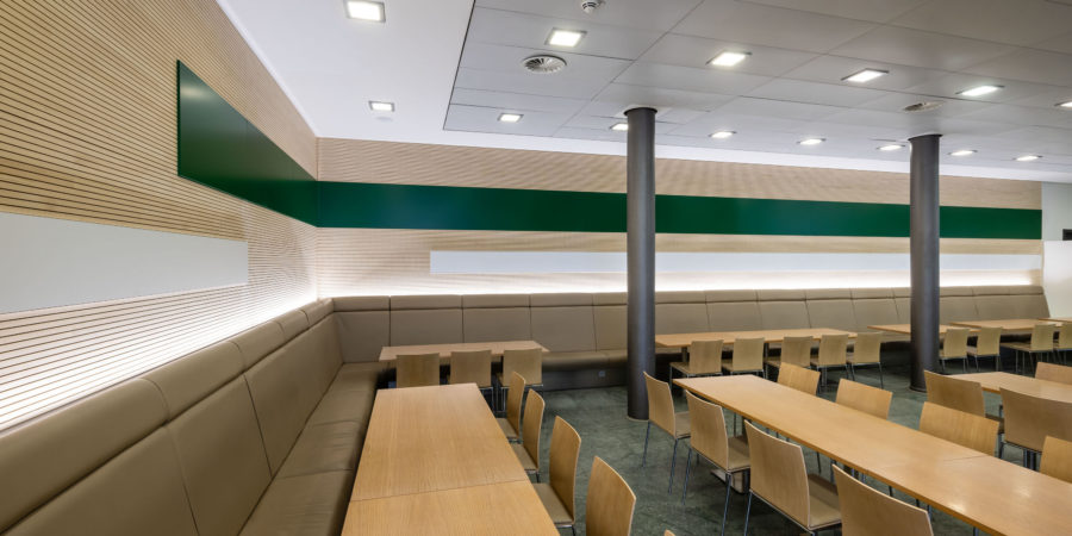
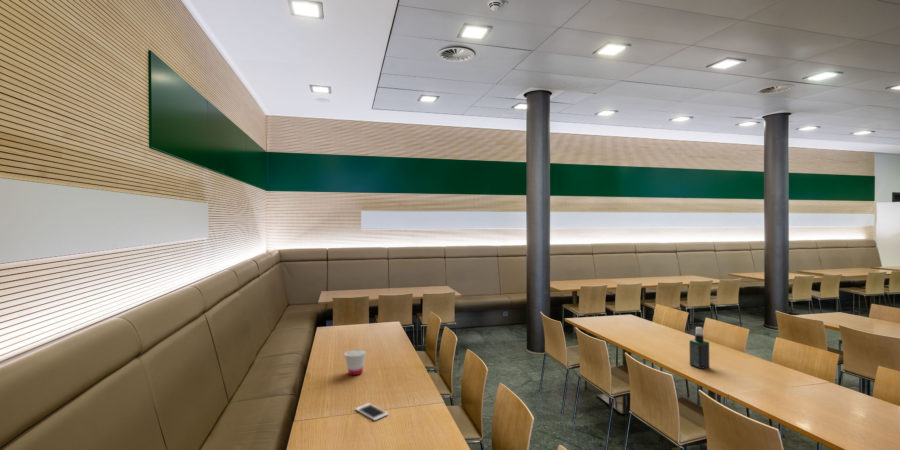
+ cup (355, 363)
+ spray bottle (699, 346)
+ cell phone (371, 411)
